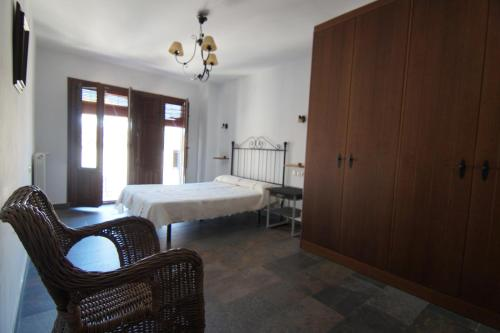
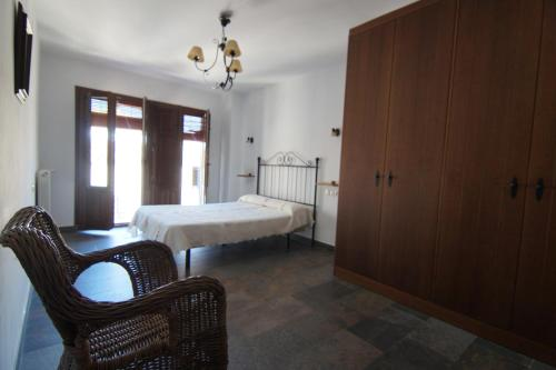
- nightstand (290, 209)
